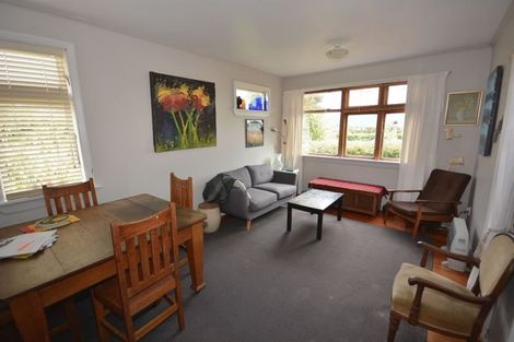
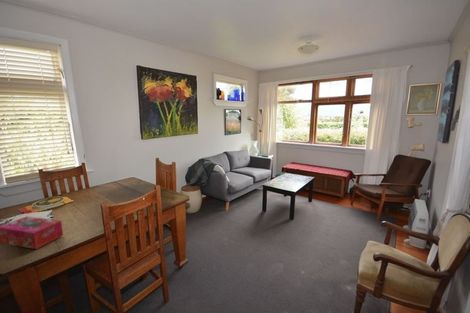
+ tissue box (31, 231)
